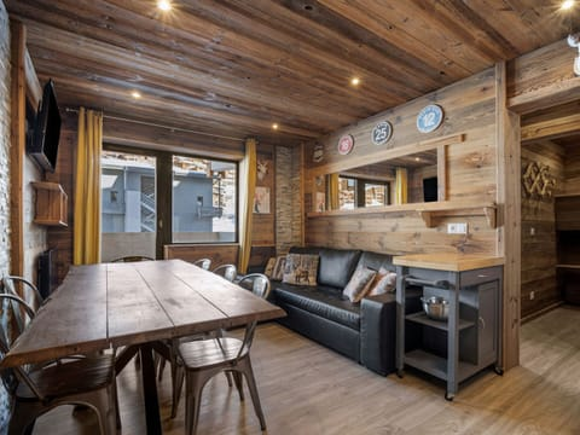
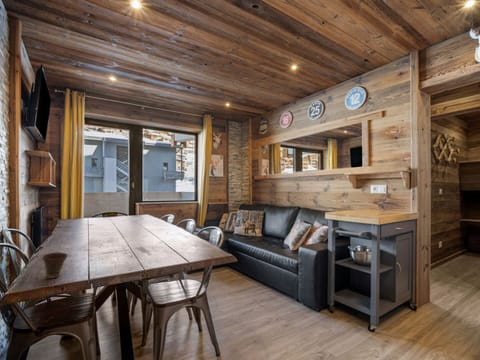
+ cup (55, 265)
